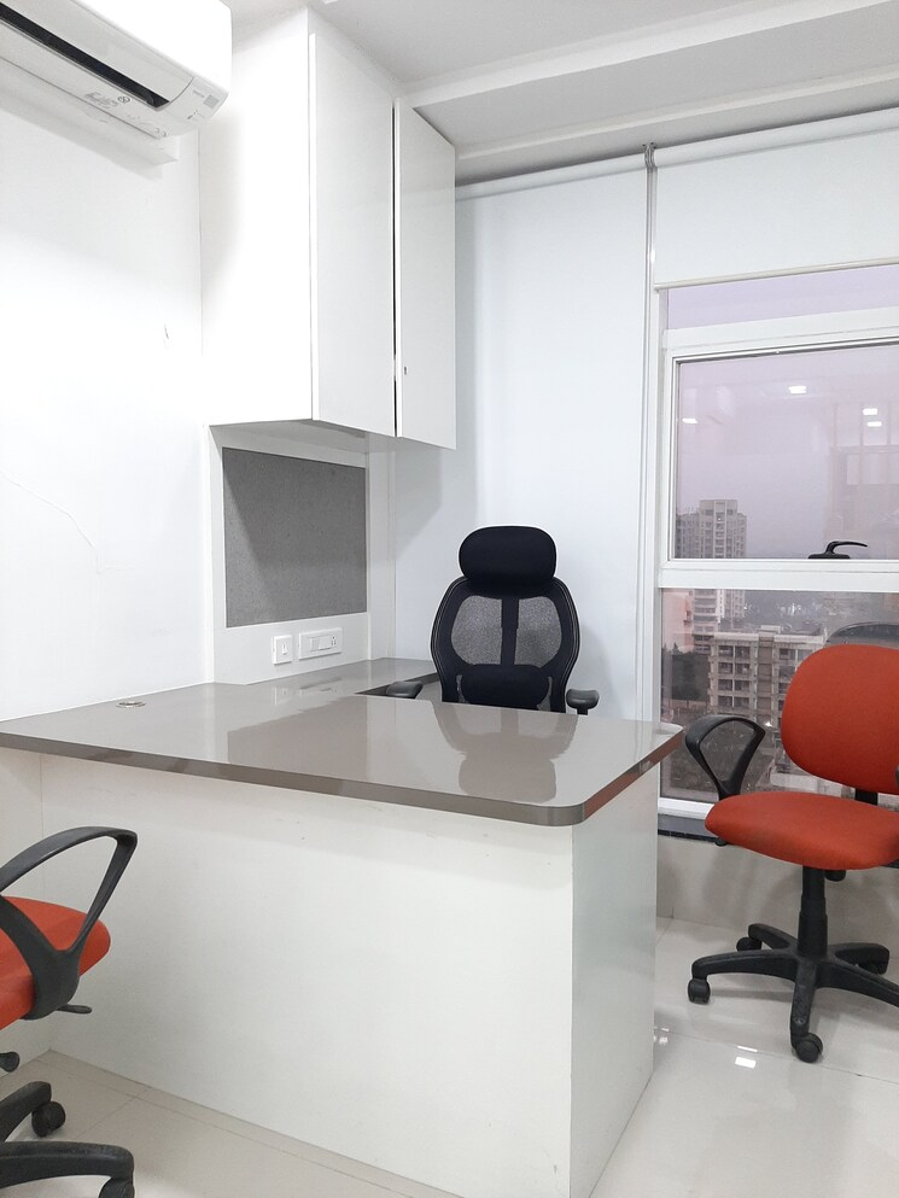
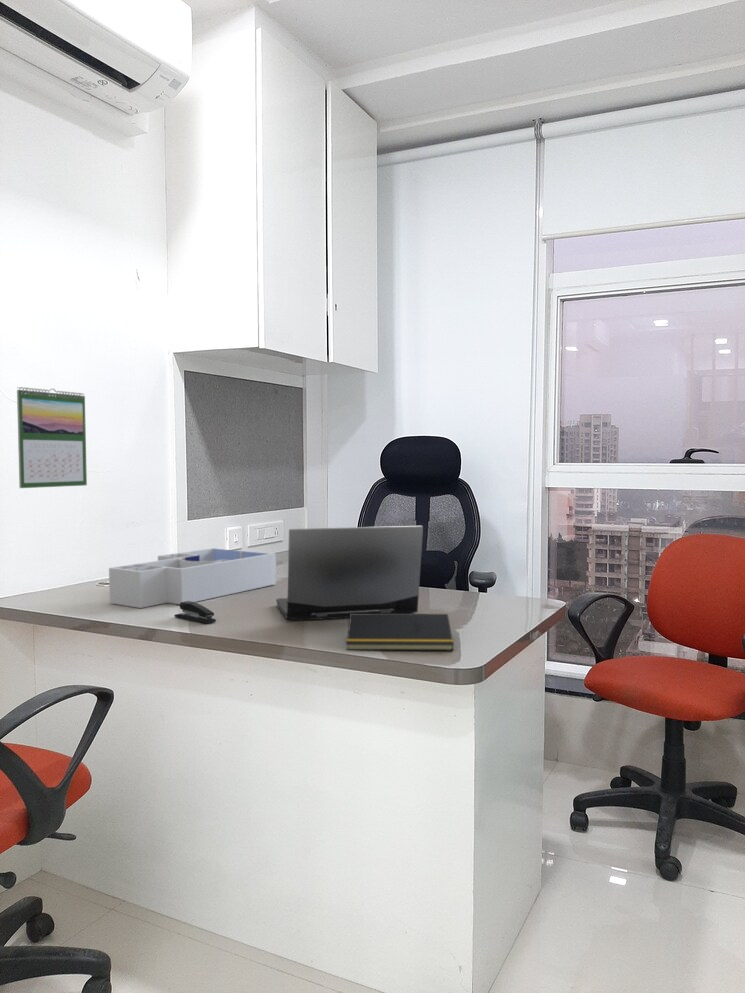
+ calendar (53, 437)
+ laptop computer (346, 567)
+ stapler (195, 611)
+ desk organizer (188, 575)
+ notepad (399, 630)
